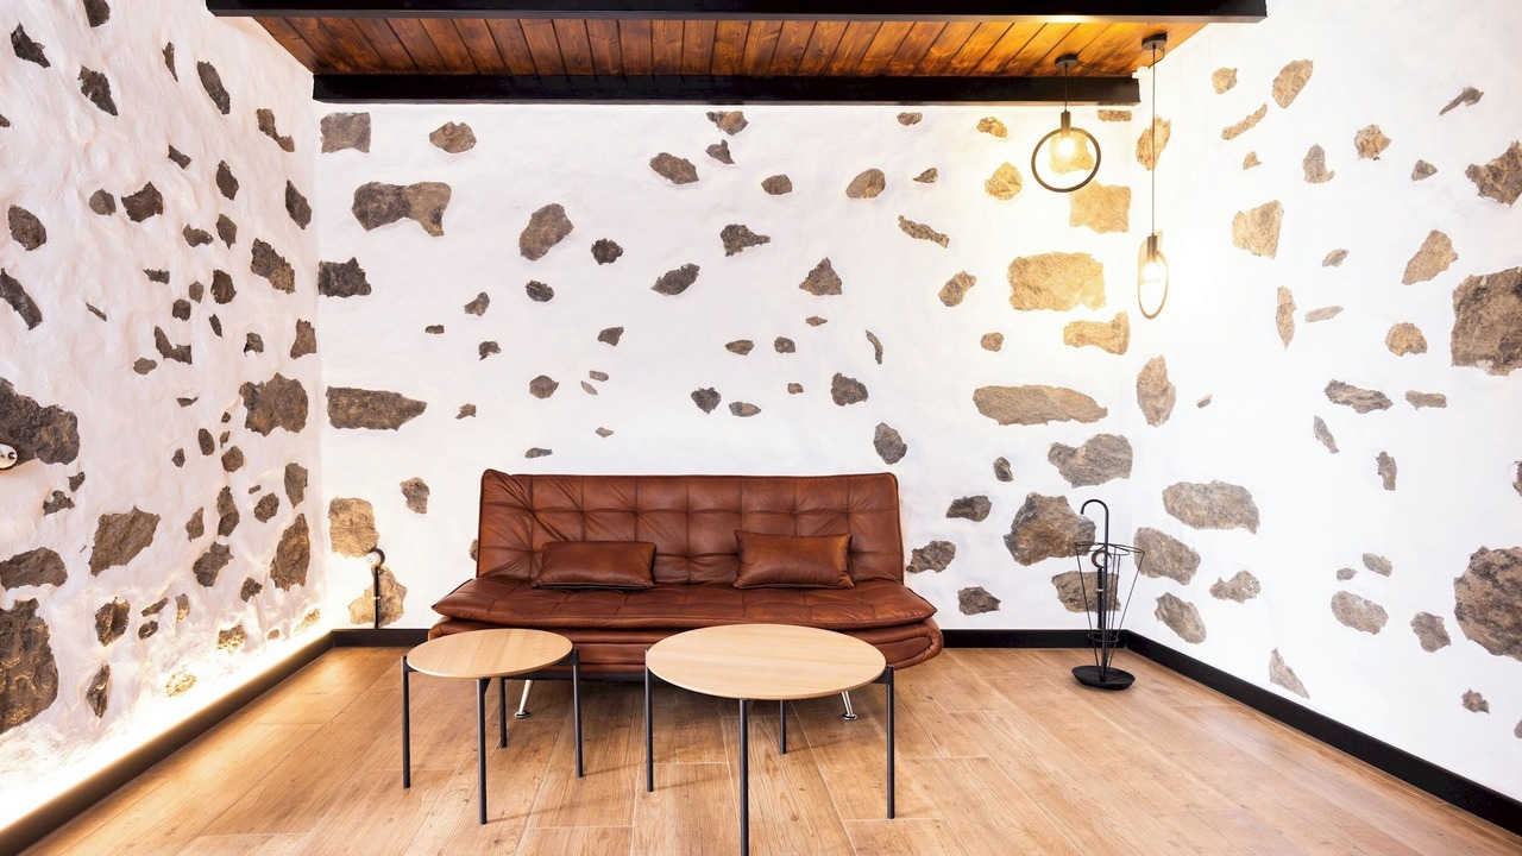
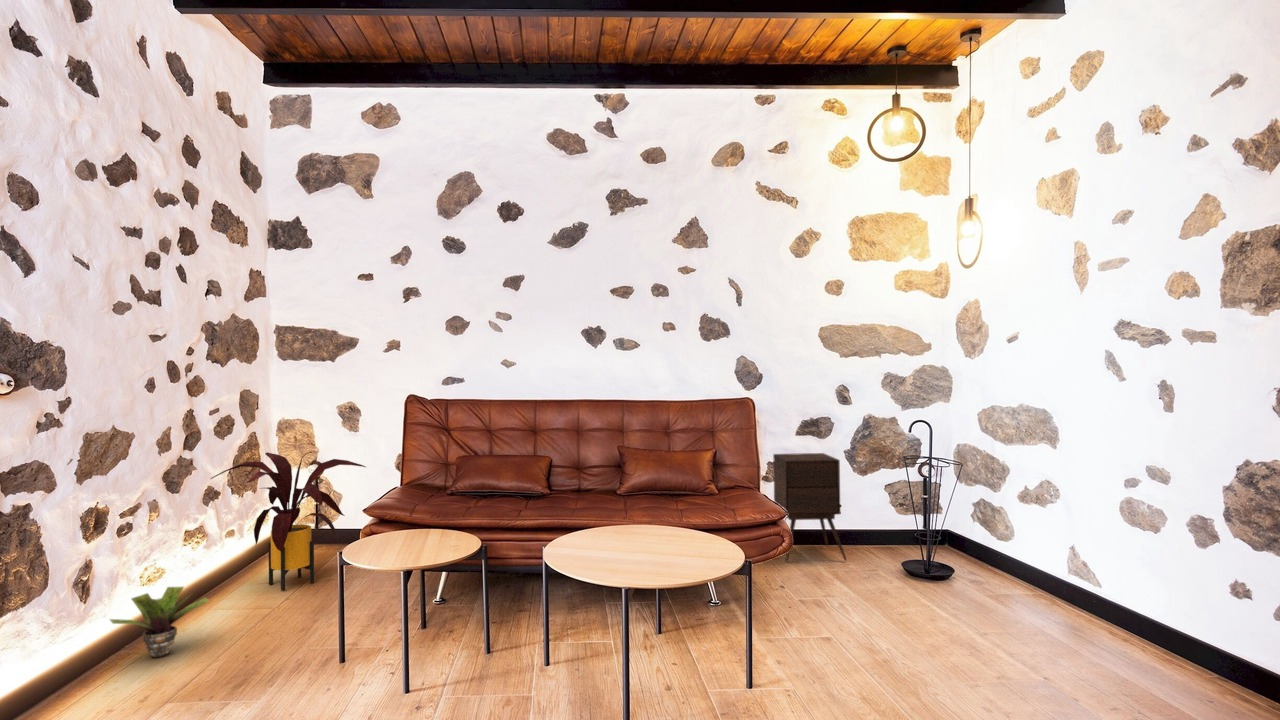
+ house plant (283, 518)
+ potted plant (162, 621)
+ side table (807, 505)
